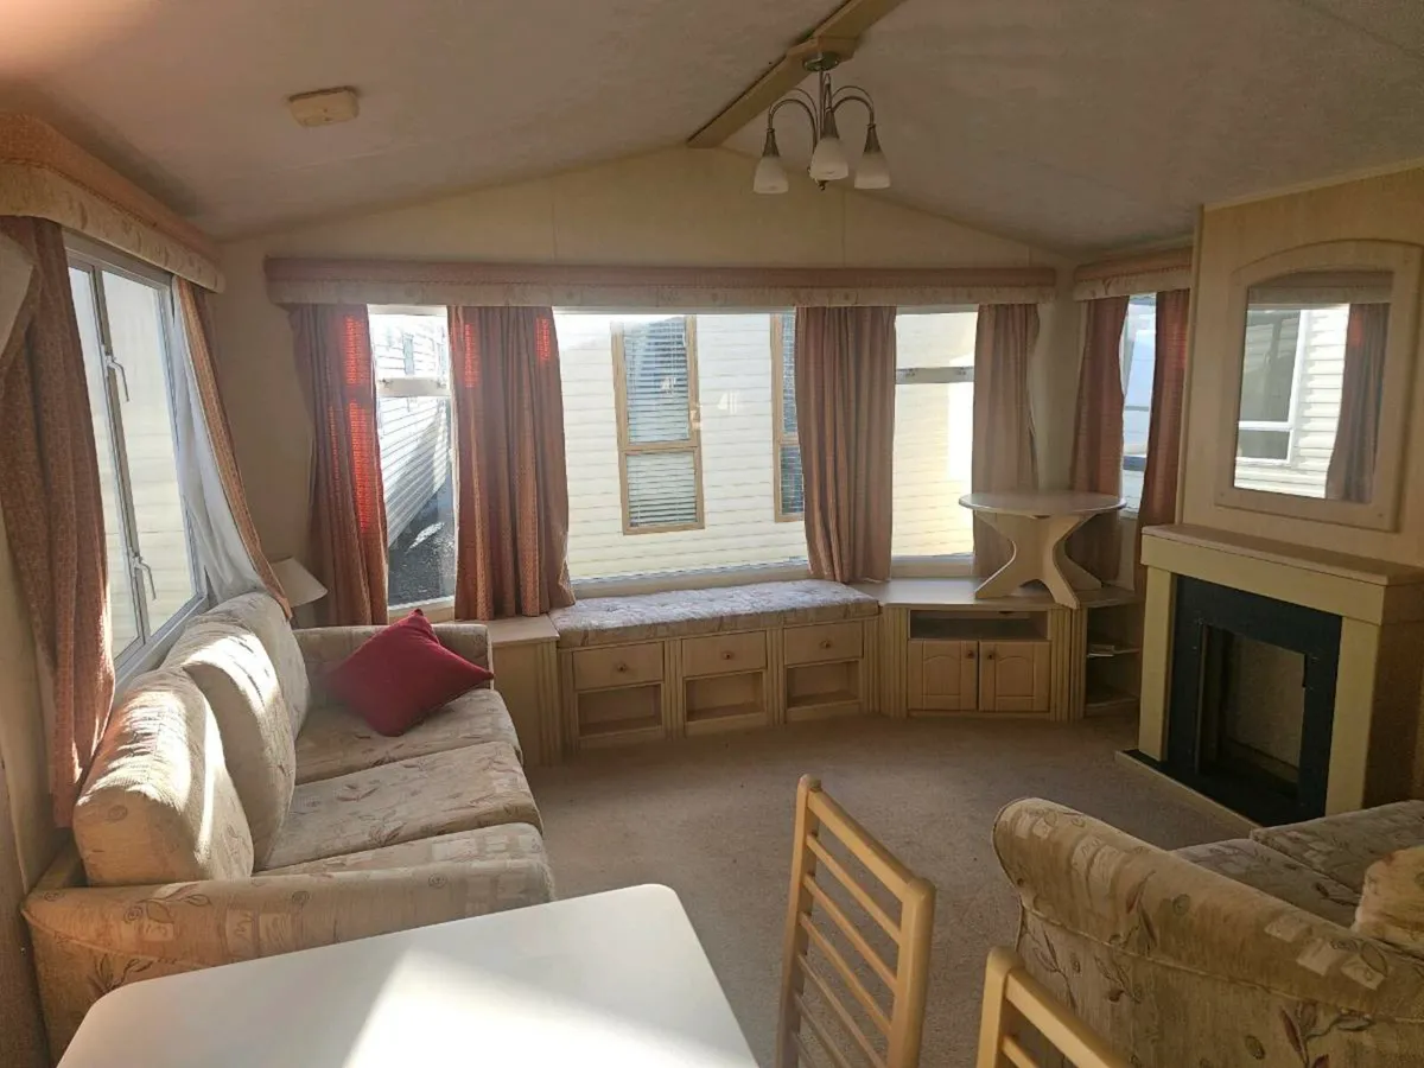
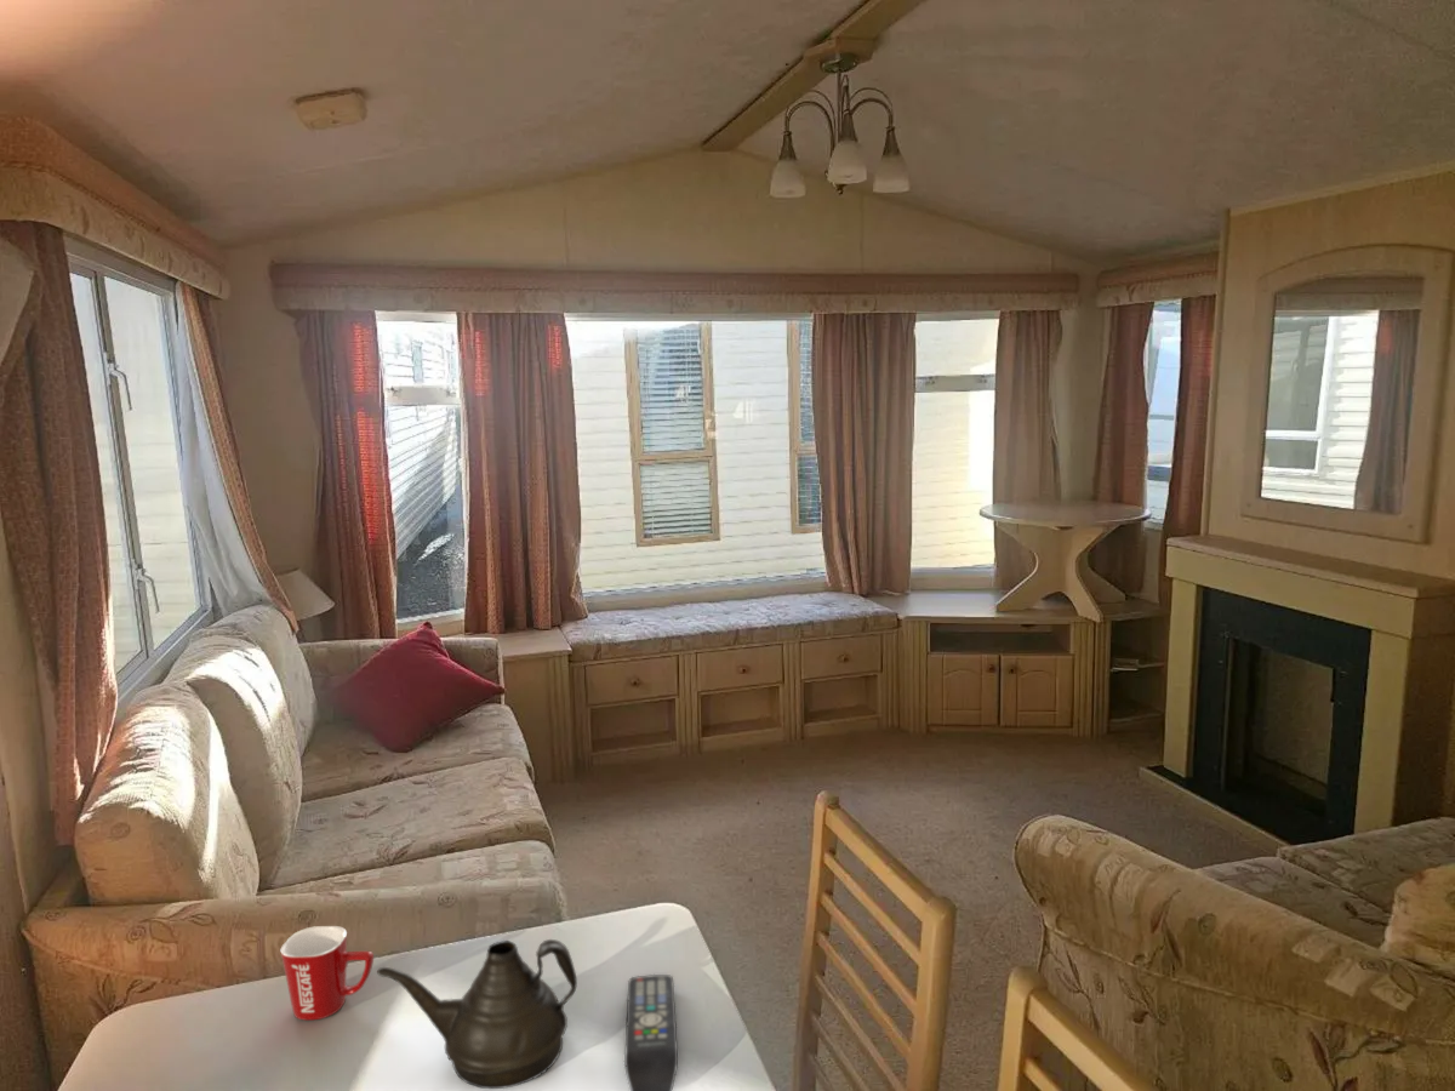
+ remote control (651, 1024)
+ teapot (480, 1001)
+ mug (331, 972)
